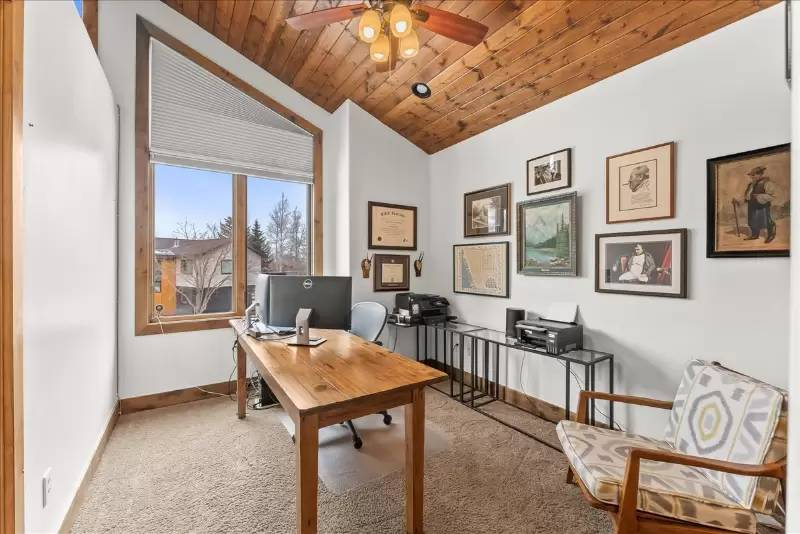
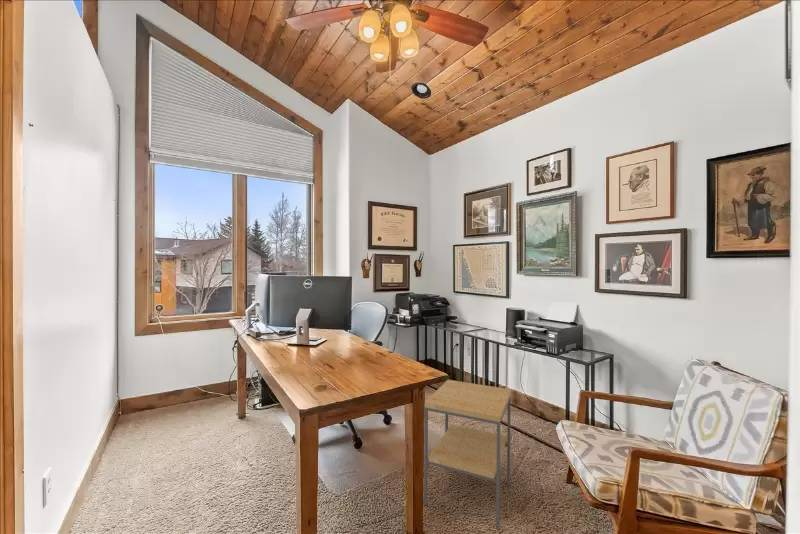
+ side table (469, 444)
